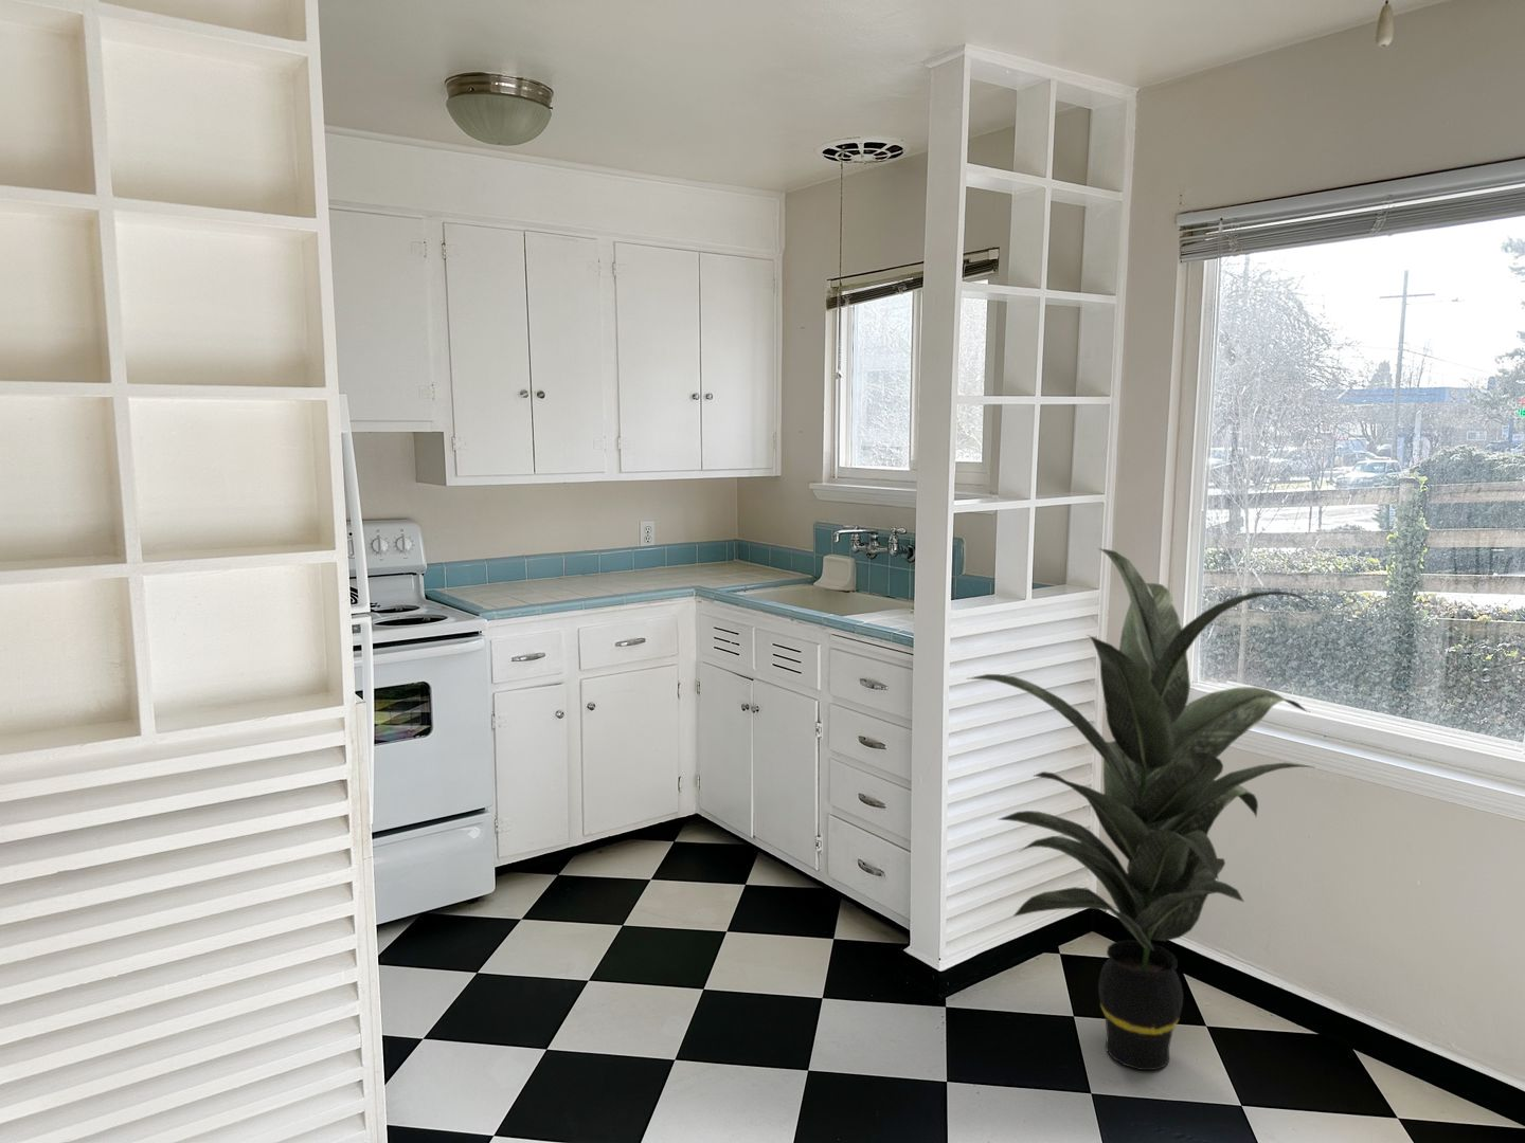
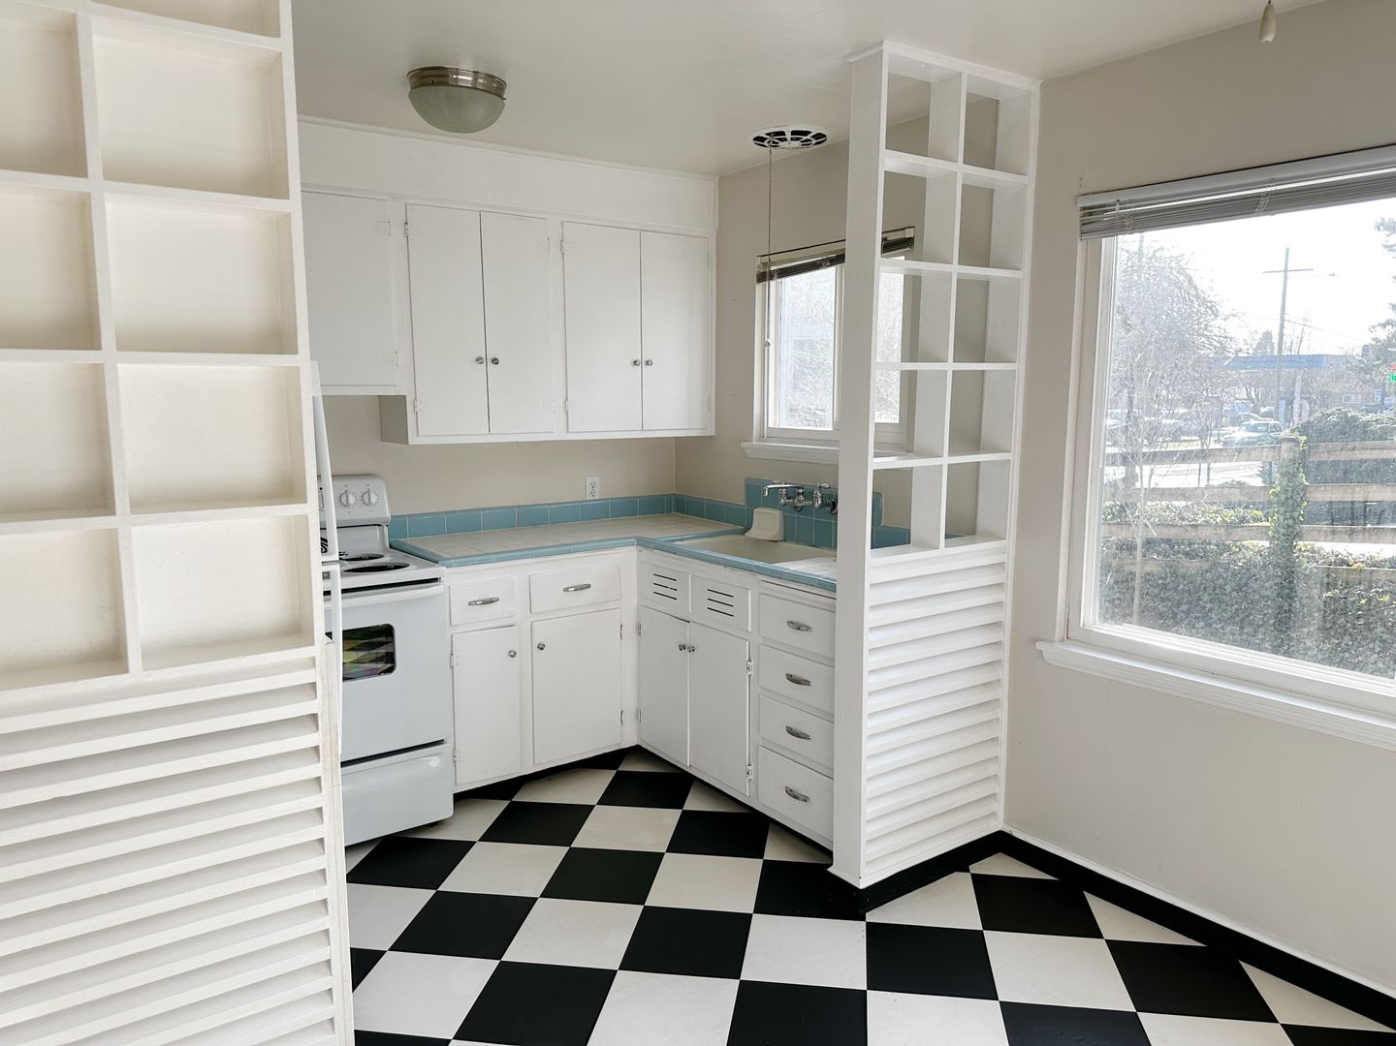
- indoor plant (1141, 802)
